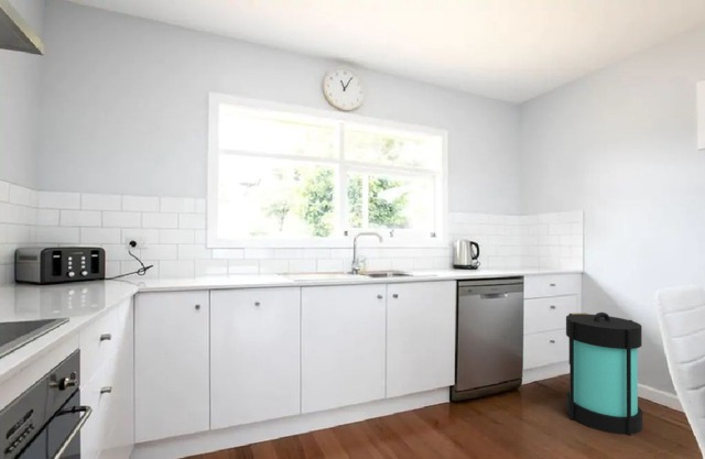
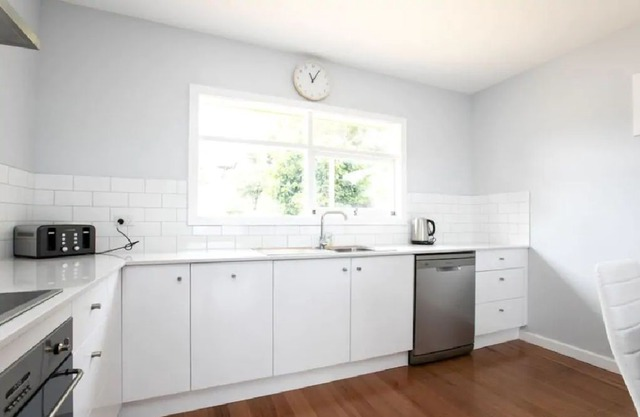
- lantern (601, 364)
